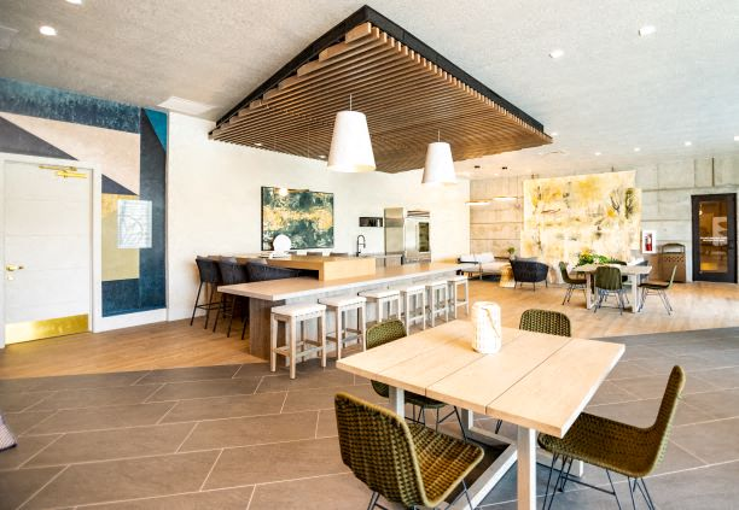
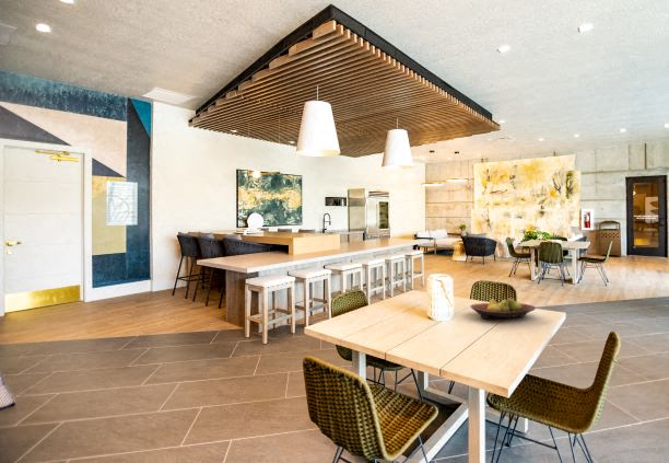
+ fruit bowl (502, 308)
